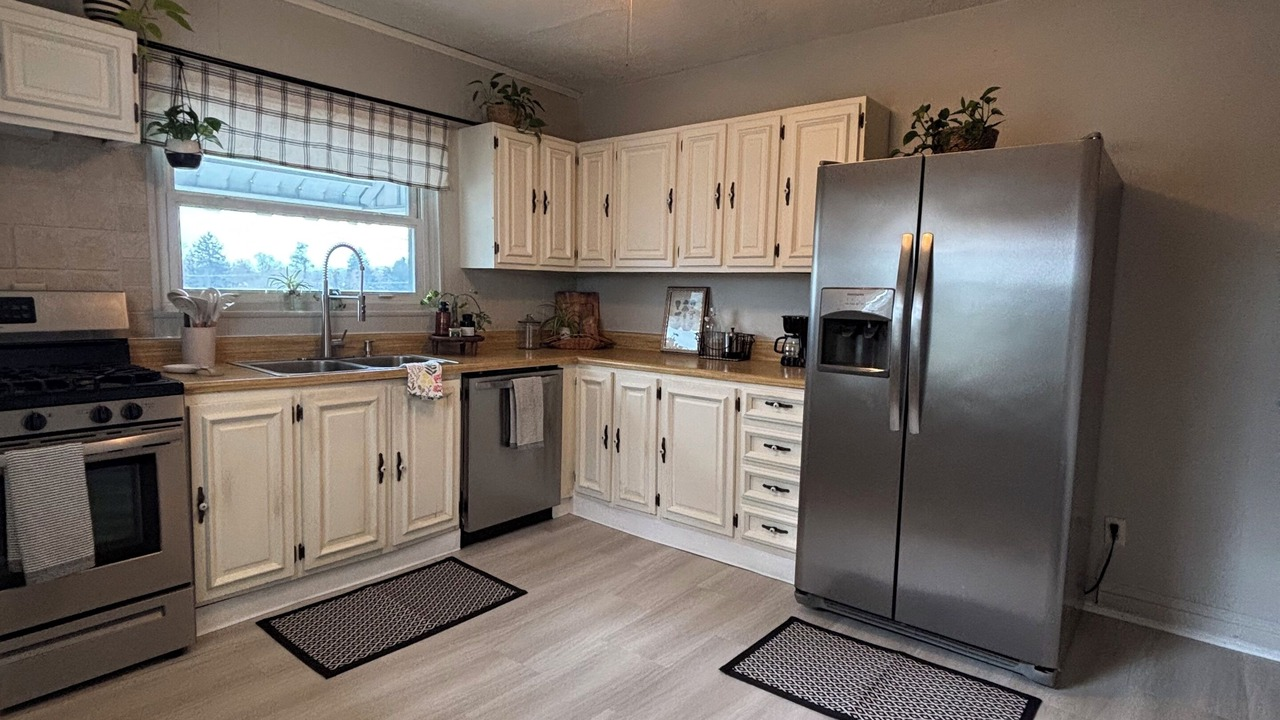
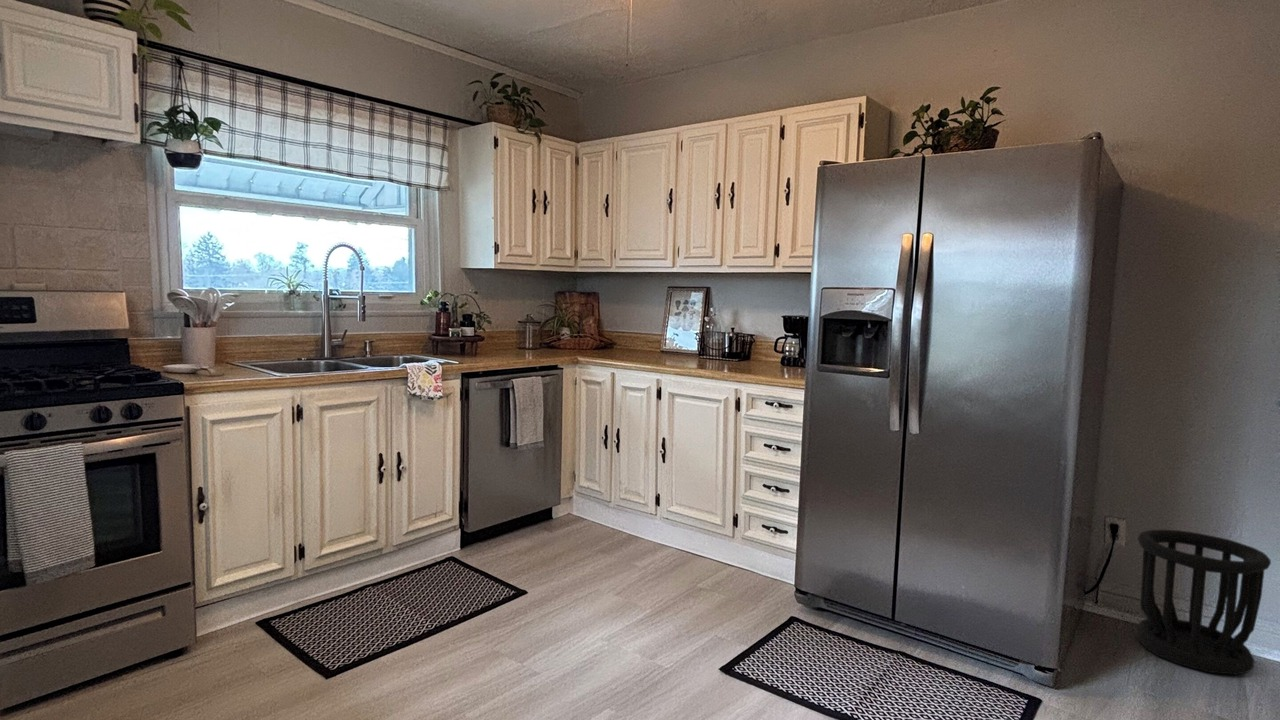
+ wastebasket (1196, 598)
